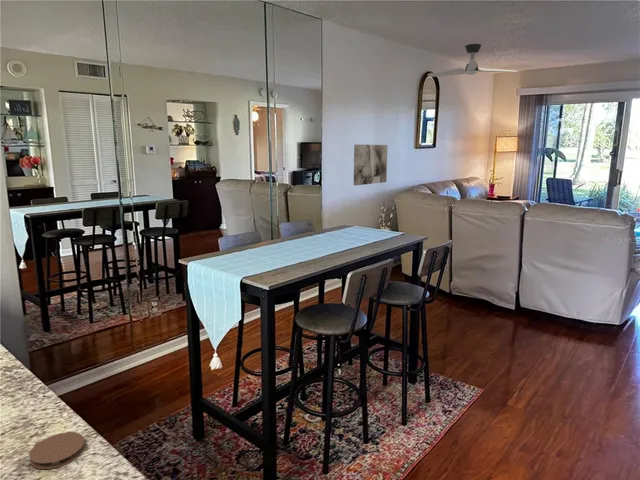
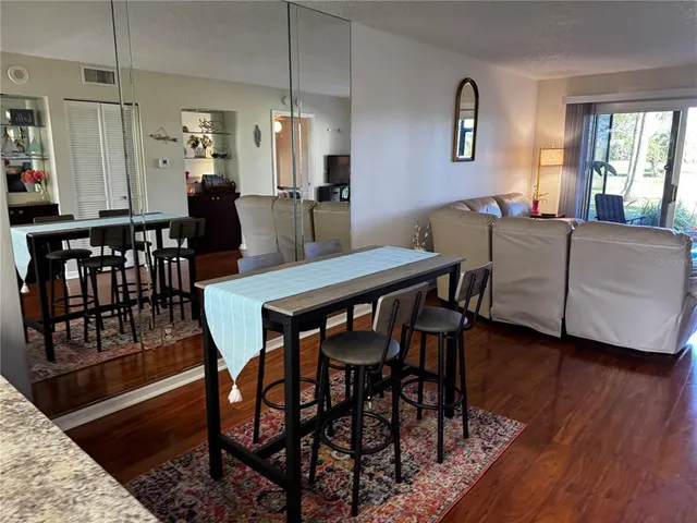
- wall art (371, 164)
- ceiling fan (472, 57)
- coaster (58, 449)
